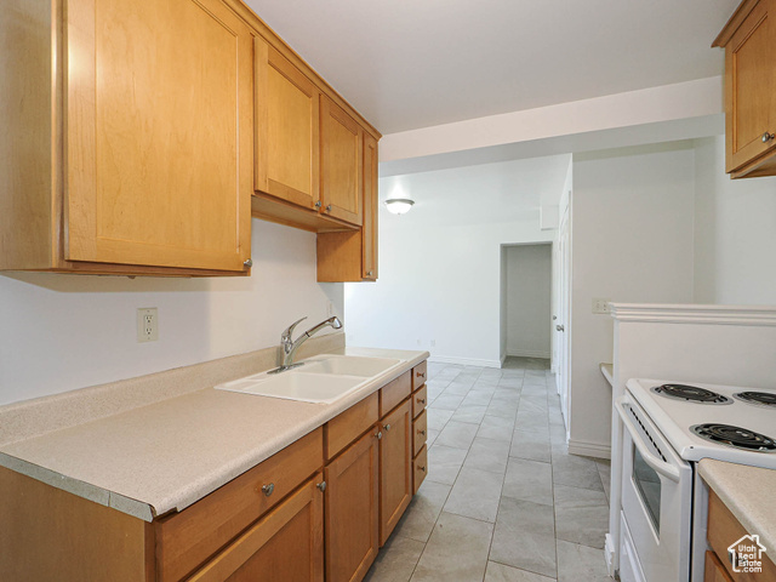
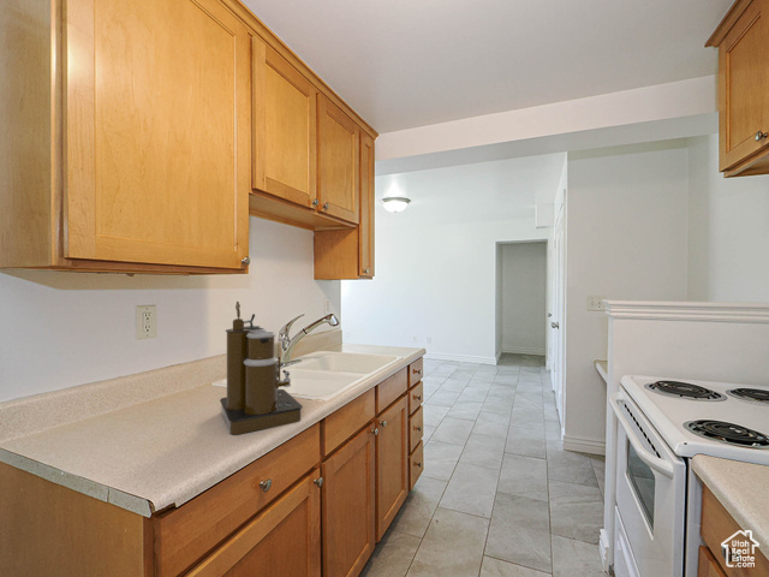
+ coffee maker (260, 358)
